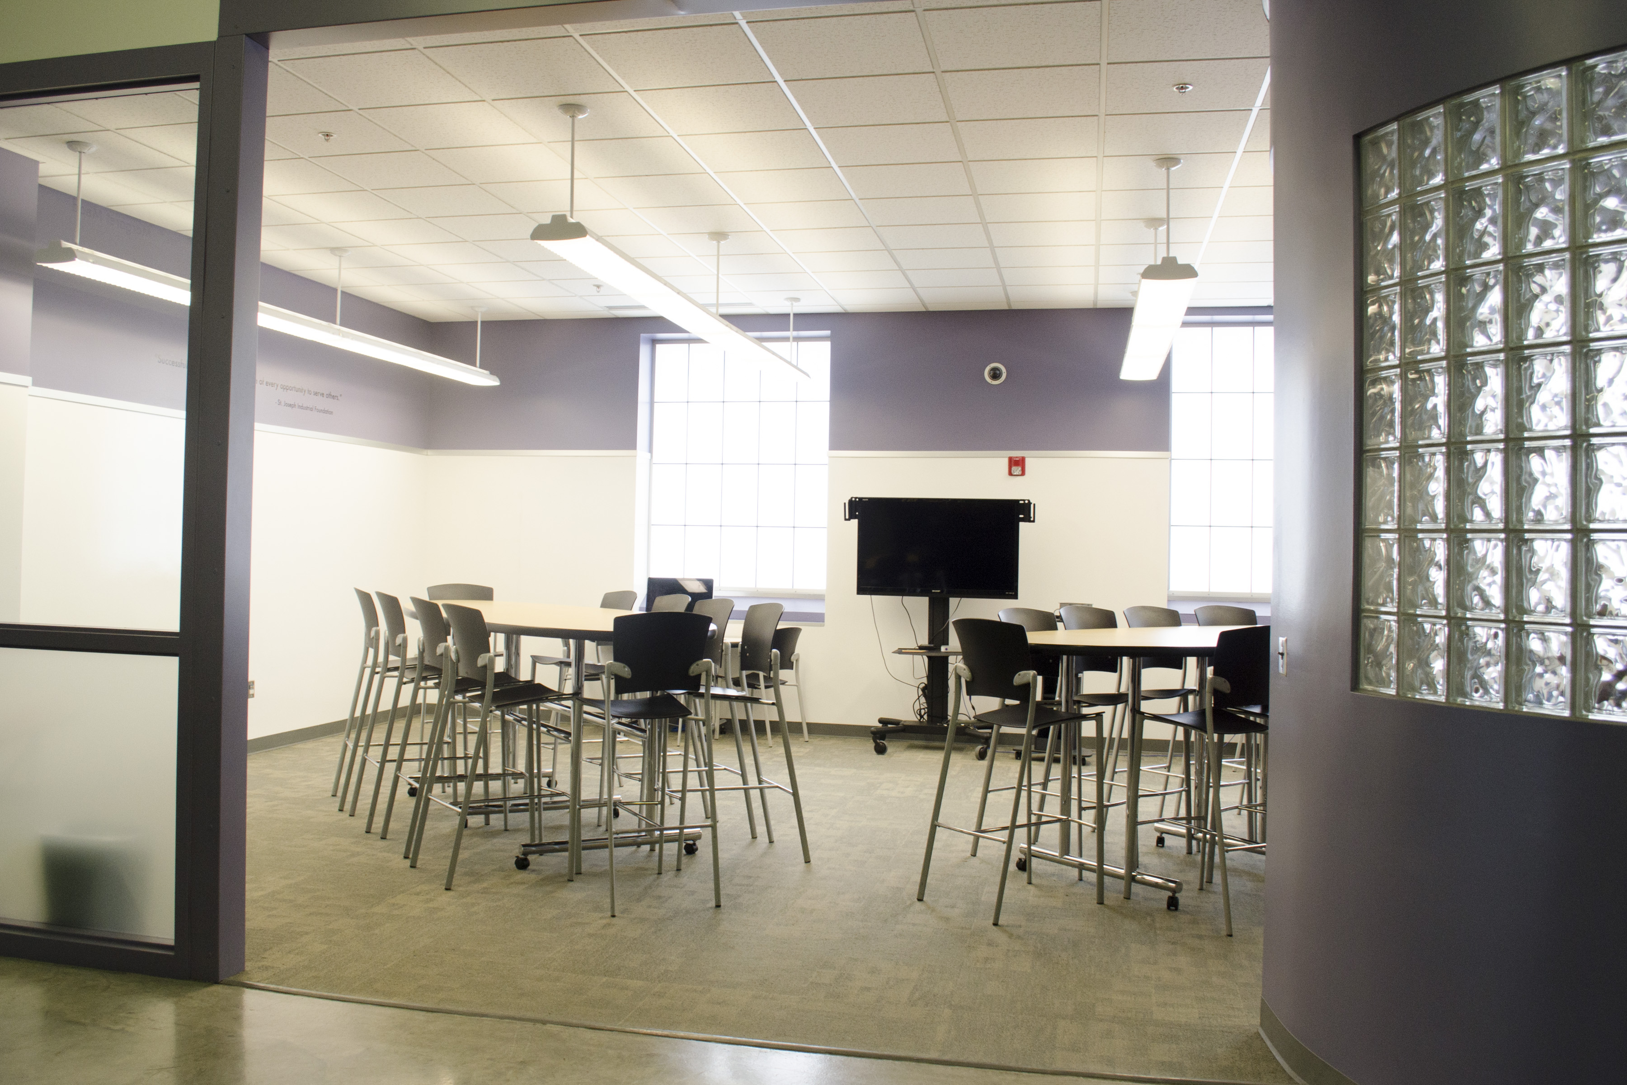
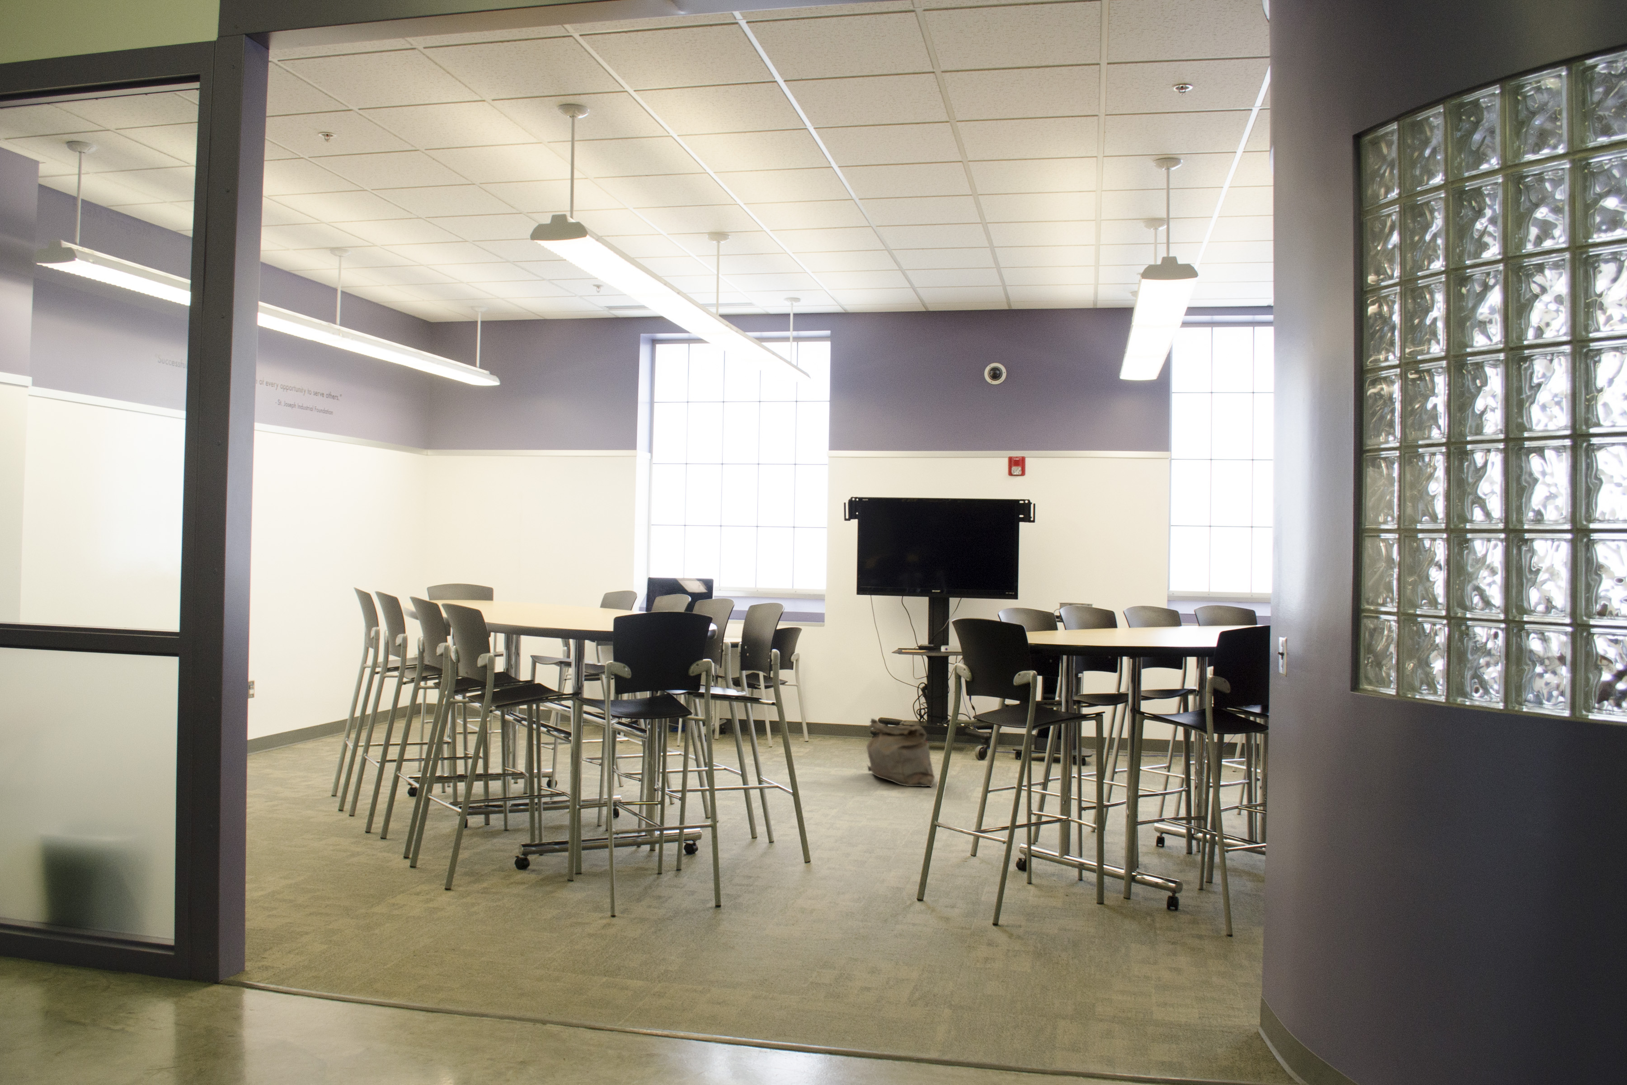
+ bag (898, 751)
